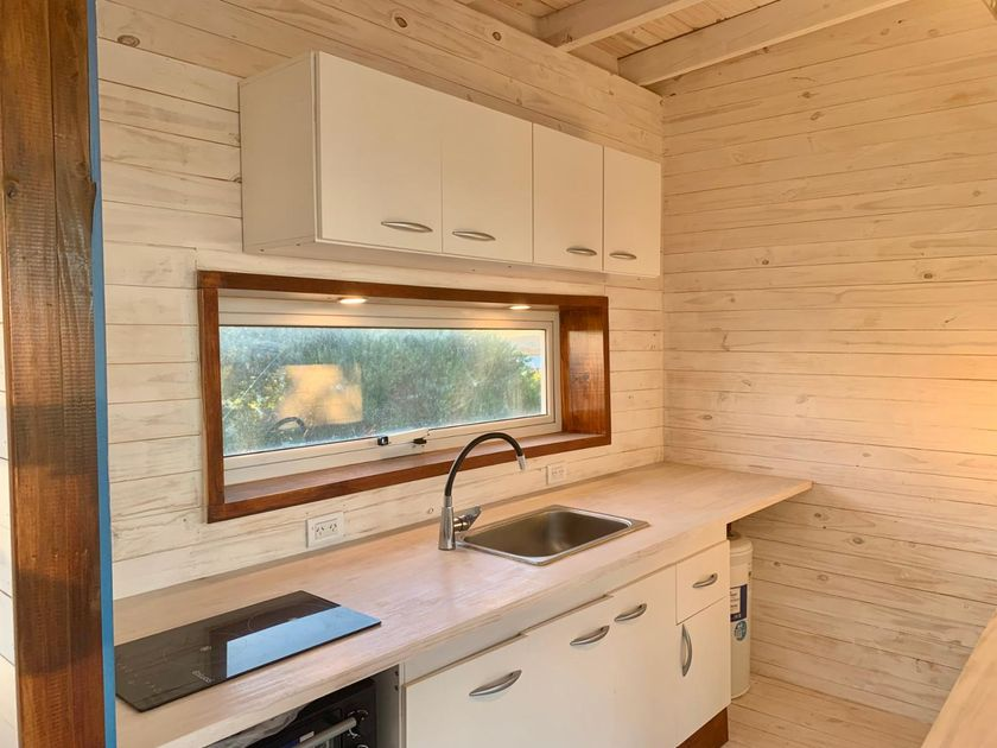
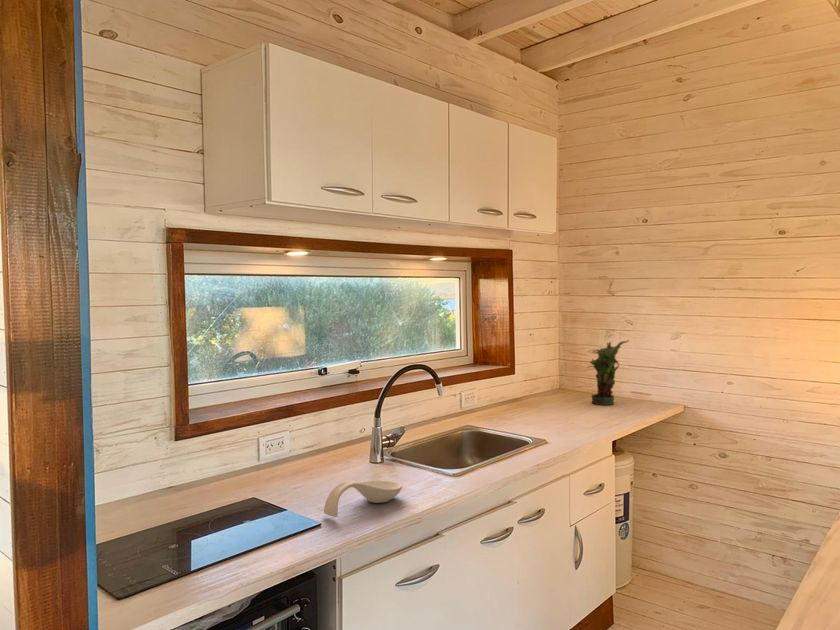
+ spoon rest (364, 491)
+ potted plant (608, 371)
